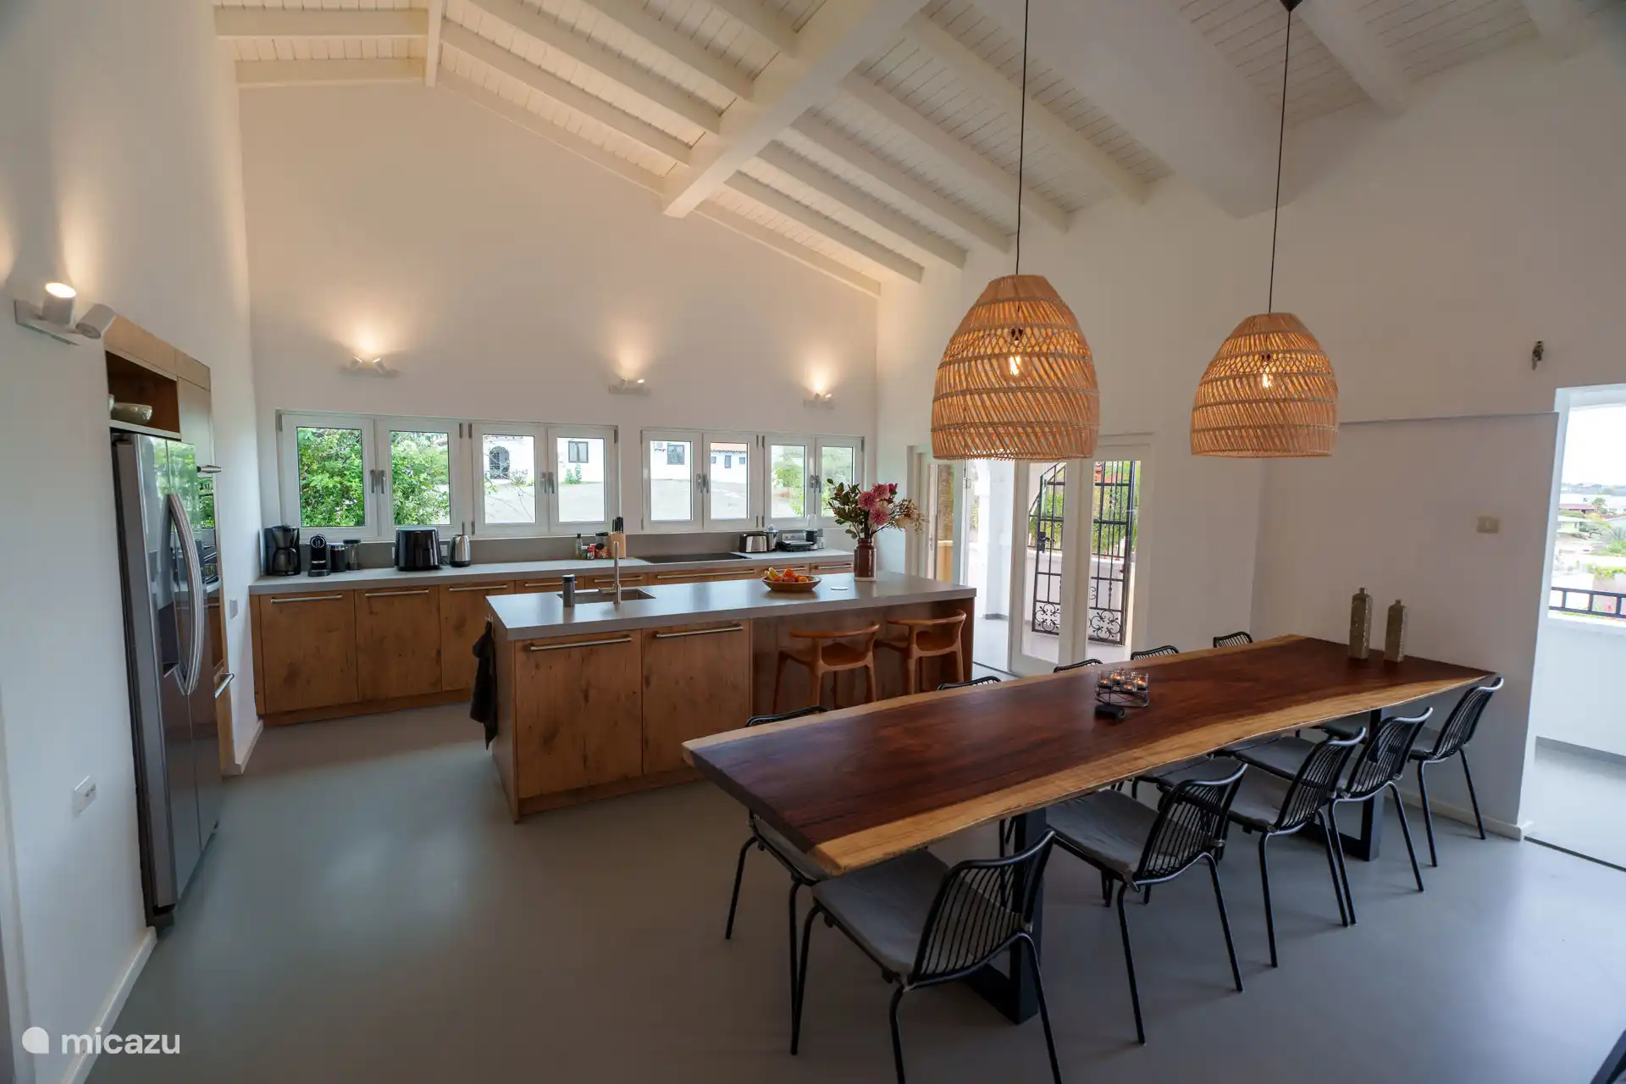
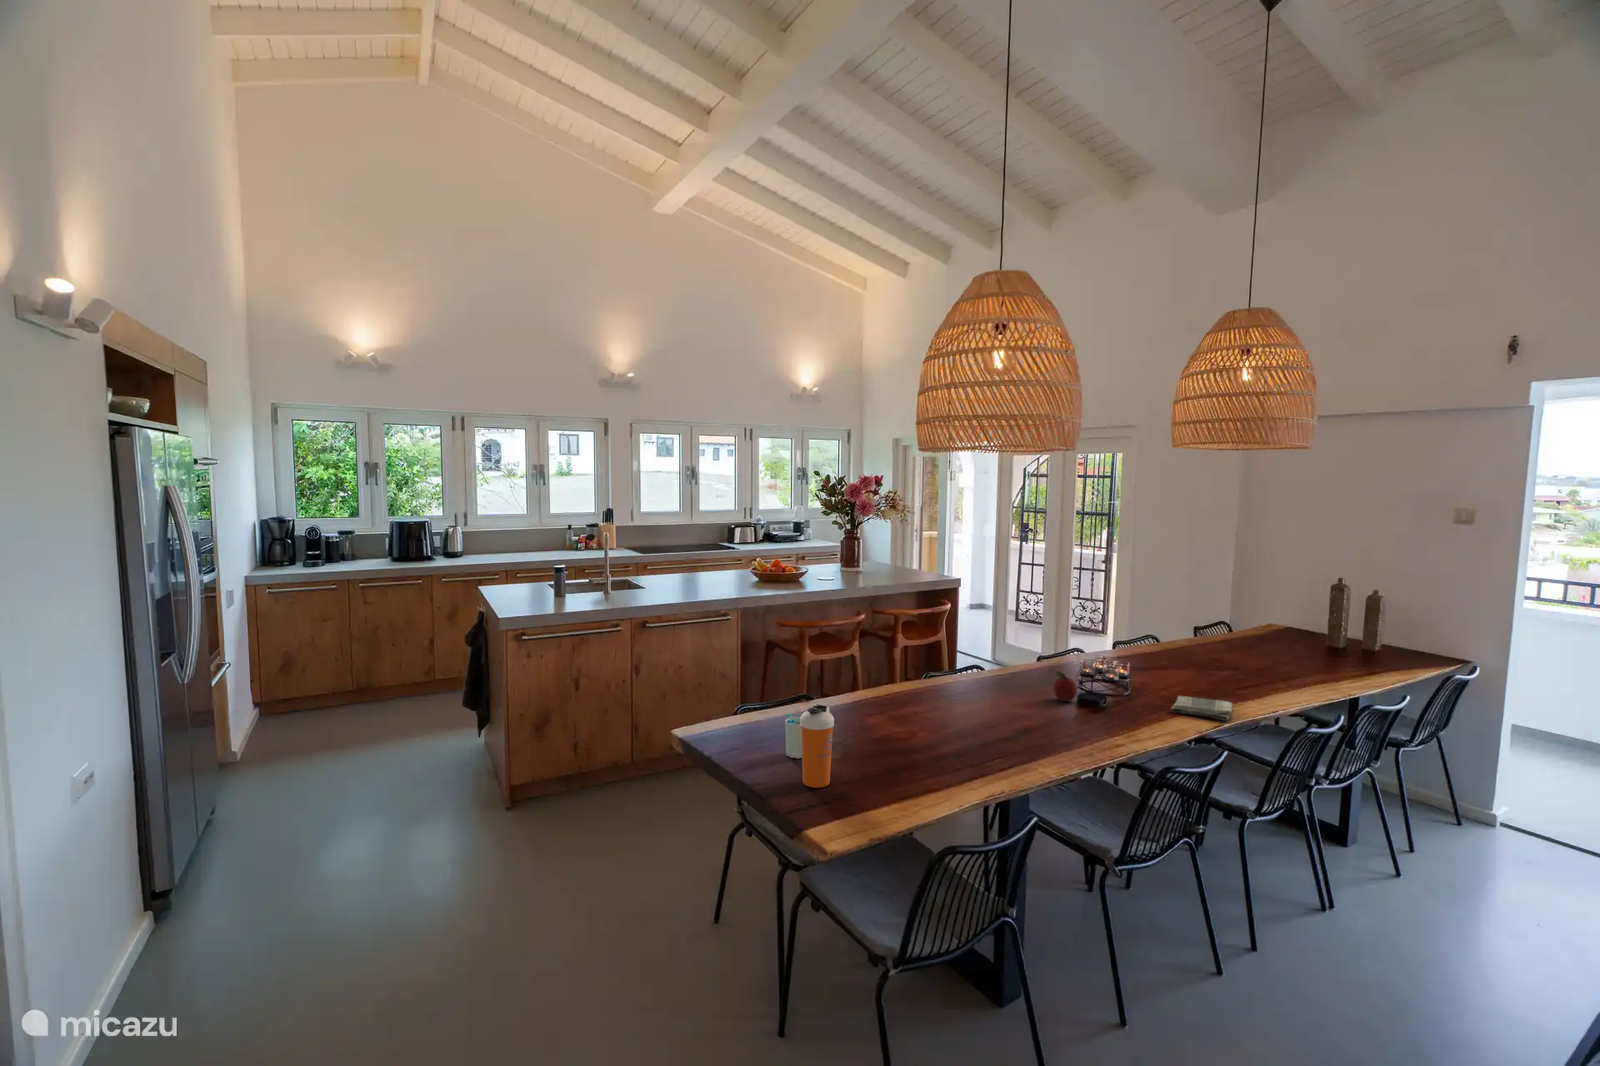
+ shaker bottle (817, 745)
+ cup (798, 734)
+ dish towel (1201, 706)
+ fruit (1064, 686)
